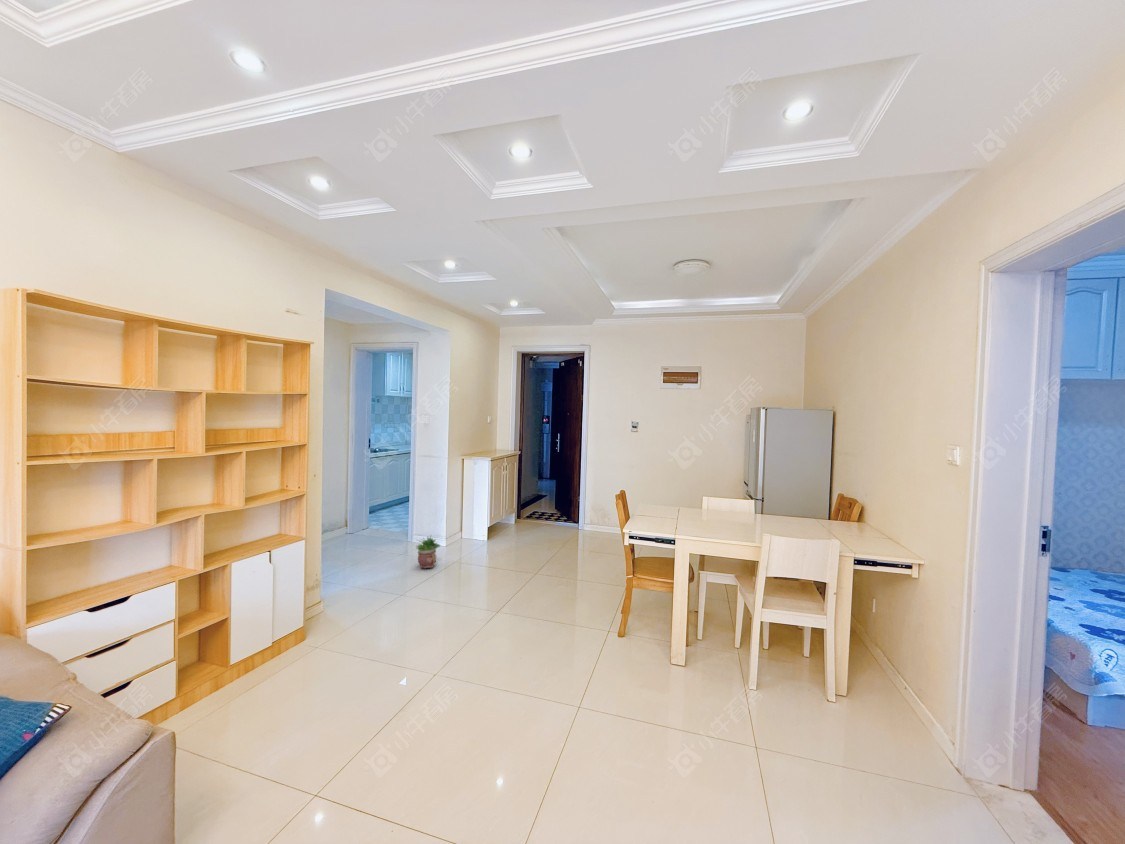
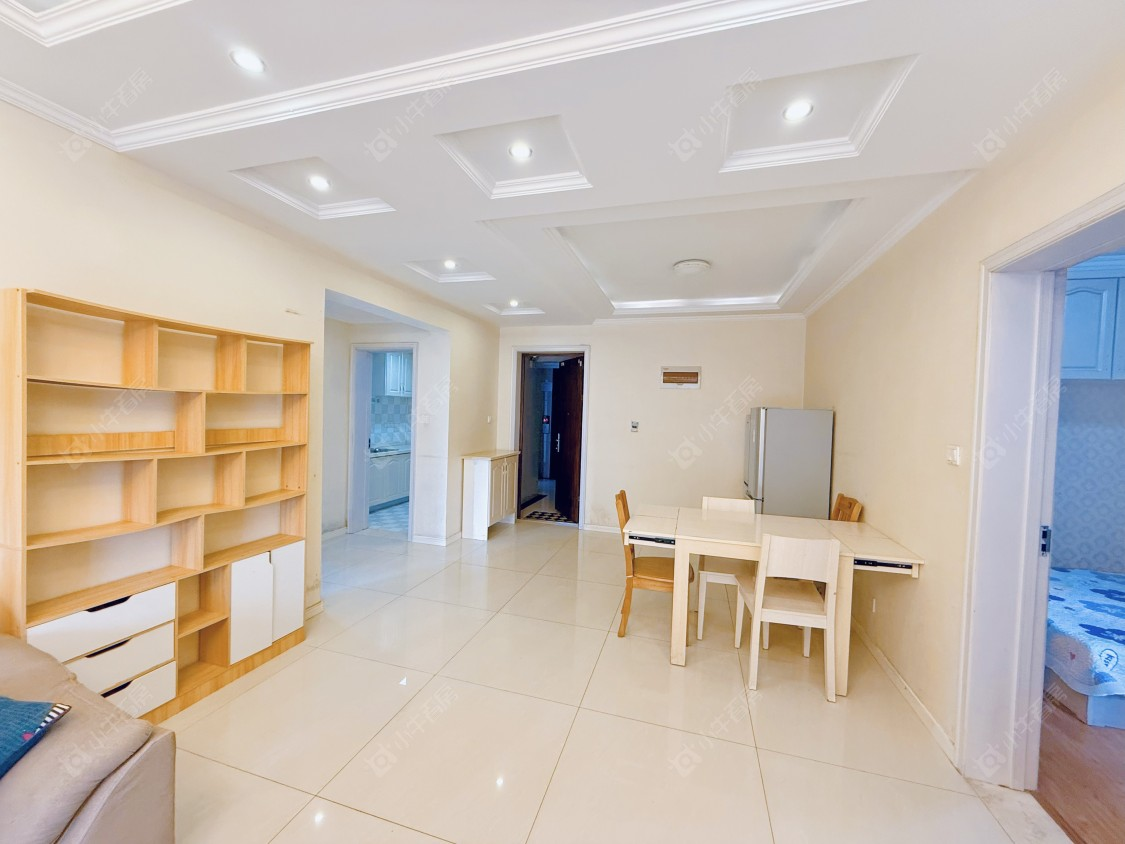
- potted plant (426, 551)
